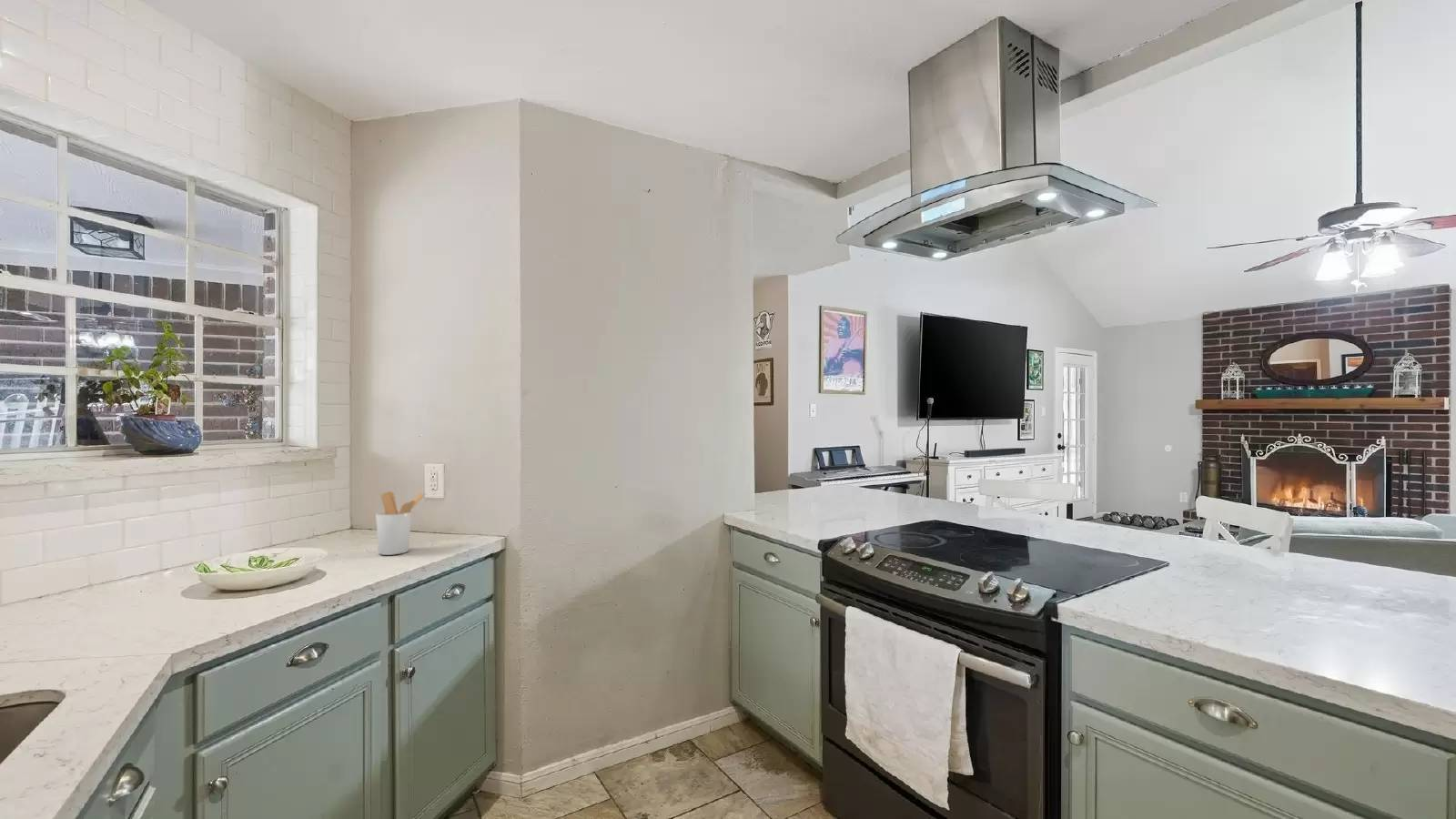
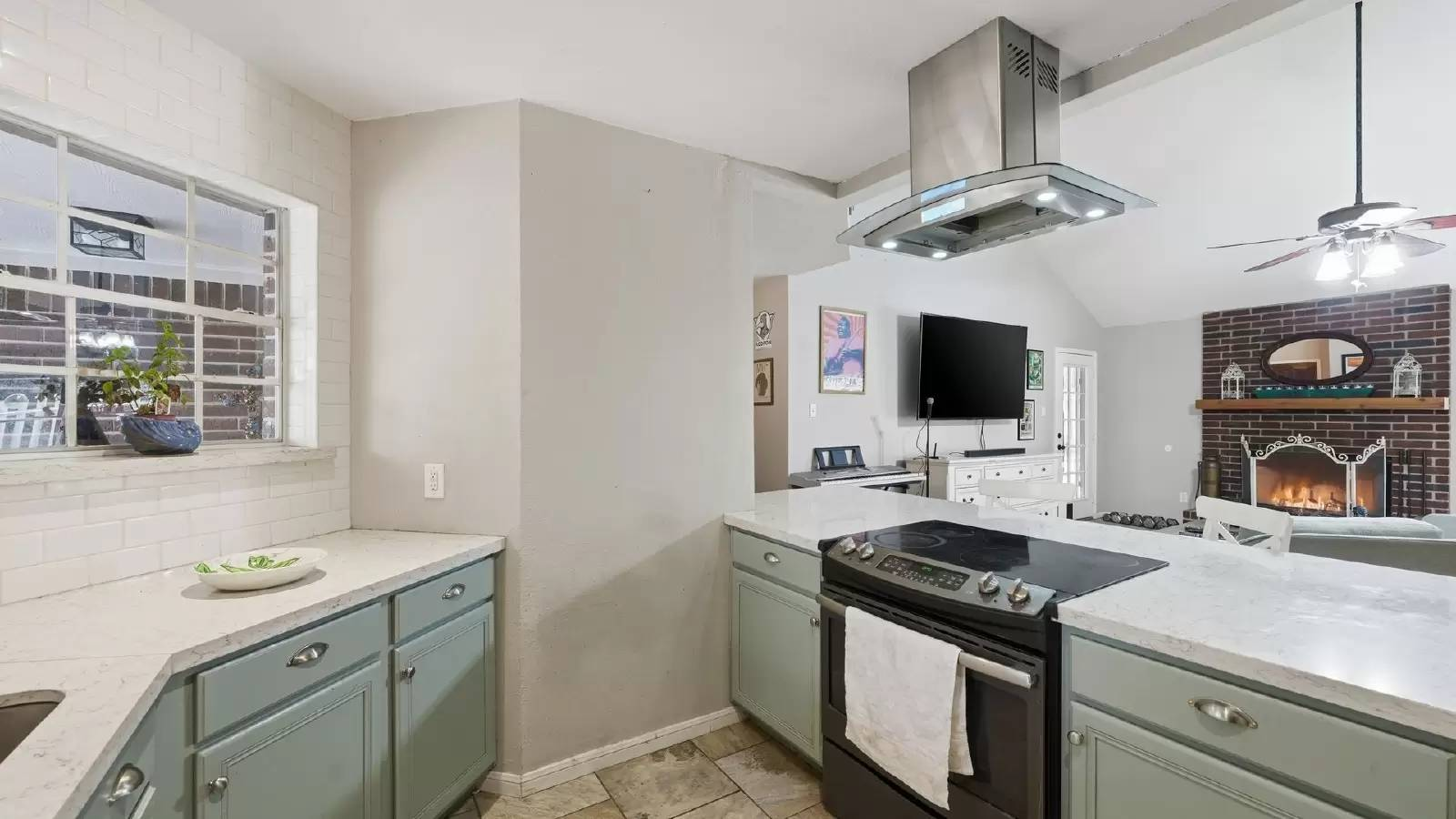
- utensil holder (402, 521)
